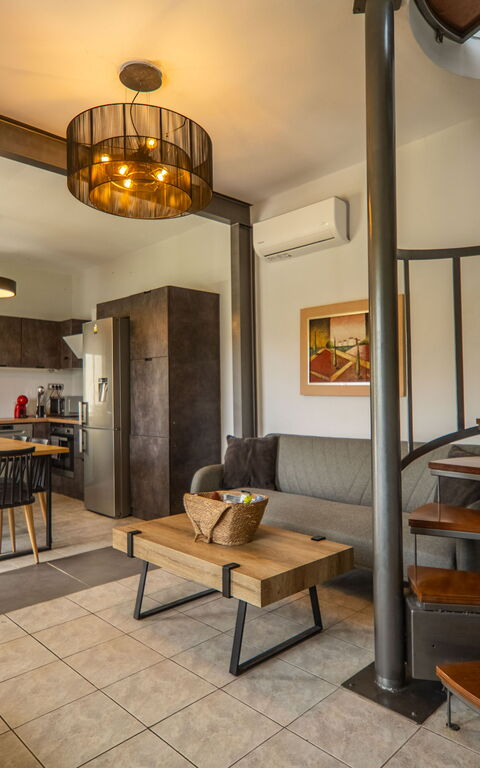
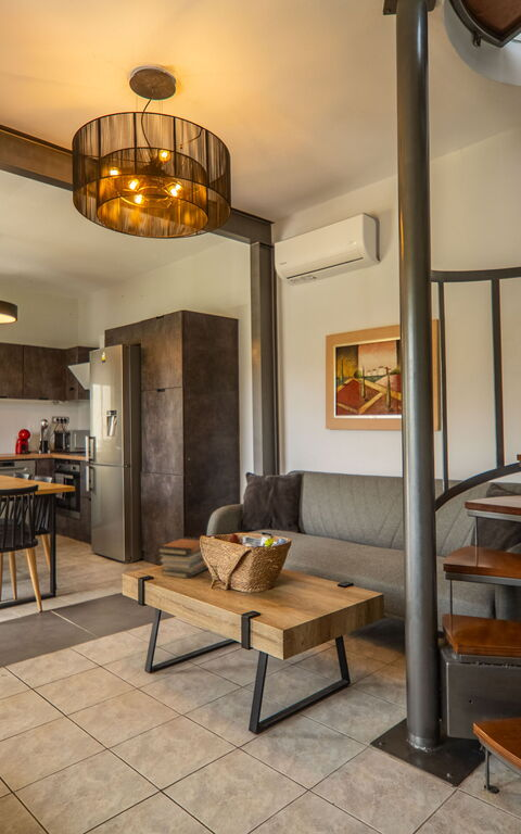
+ book stack (187, 556)
